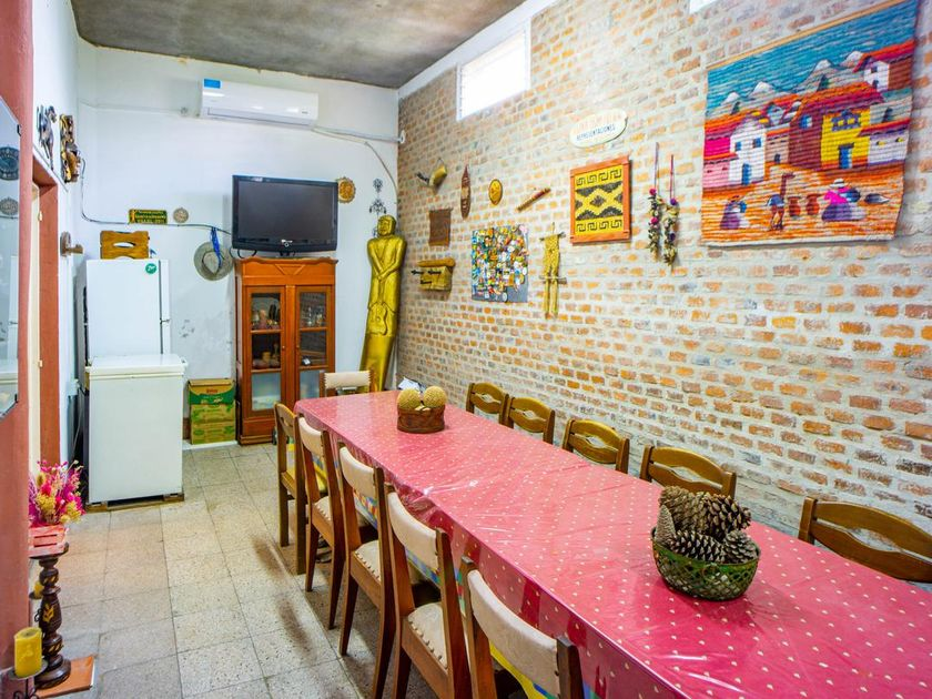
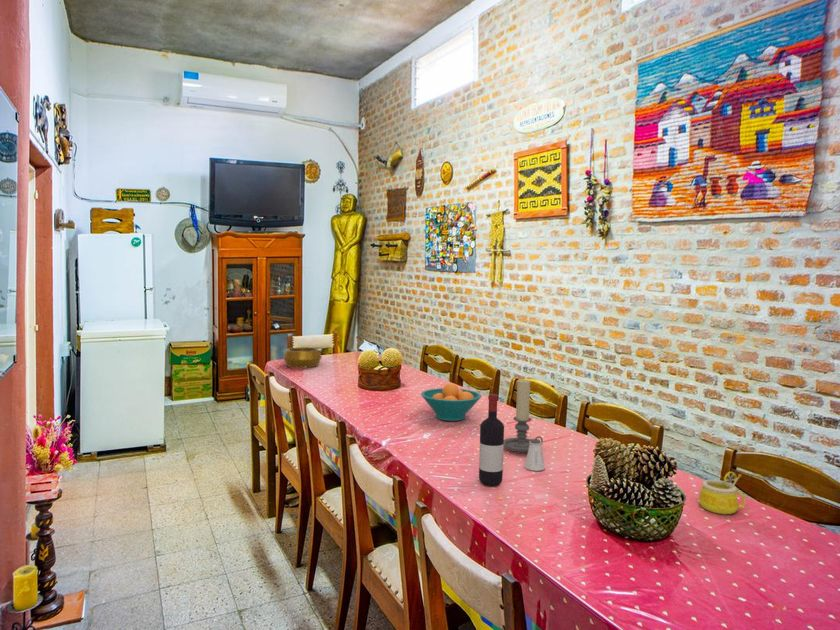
+ decorative bowl (302, 357)
+ candle holder (525, 414)
+ mug (722, 491)
+ saltshaker (534, 453)
+ wine bottle (491, 439)
+ fruit bowl (450, 400)
